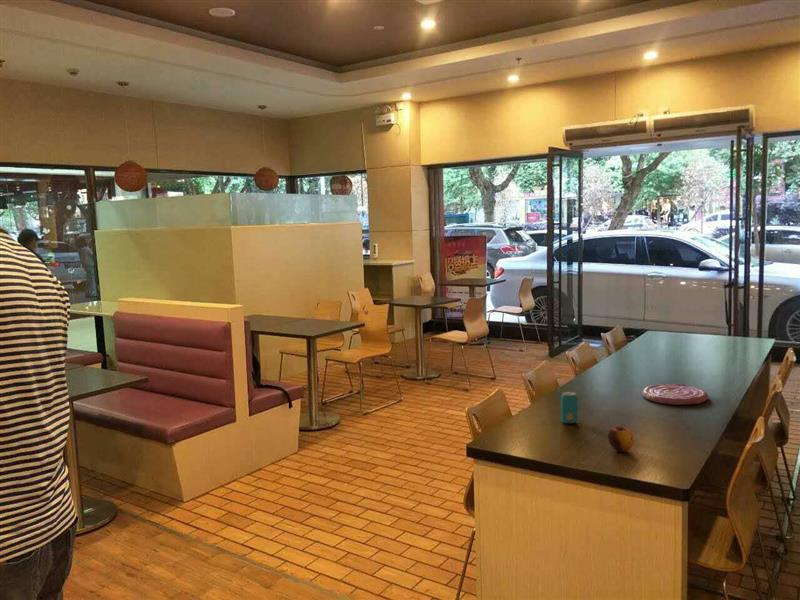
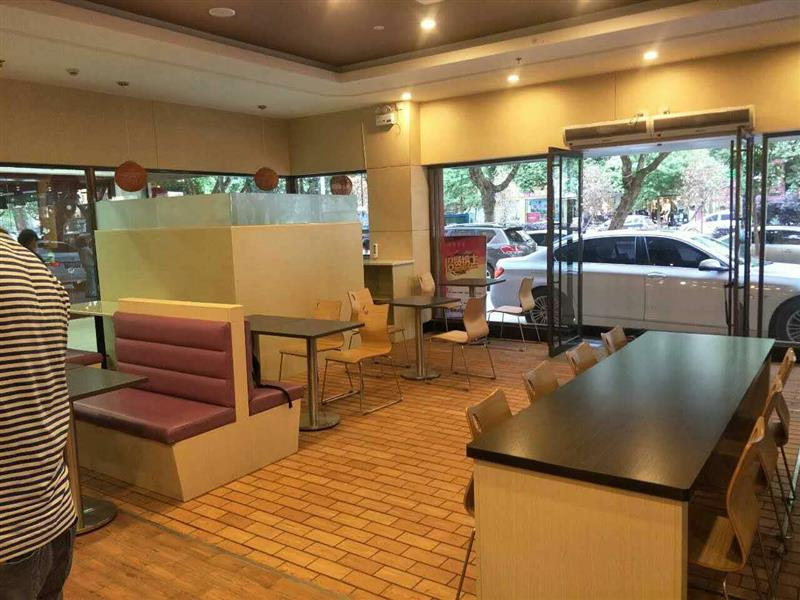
- beverage can (569, 407)
- plate (674, 393)
- apple (620, 439)
